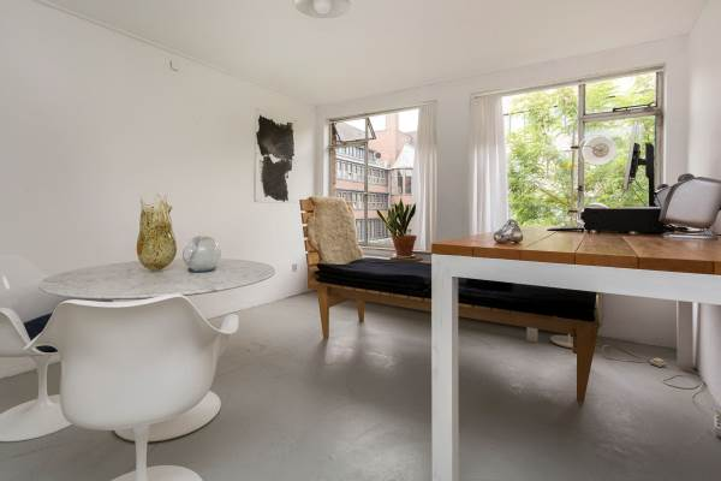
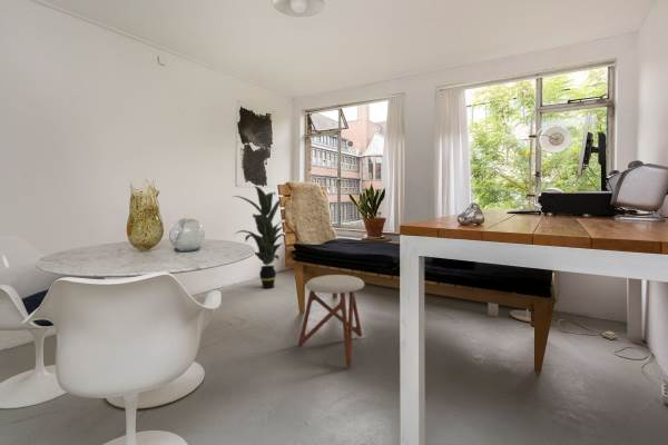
+ stool (336, 316)
+ indoor plant (262, 237)
